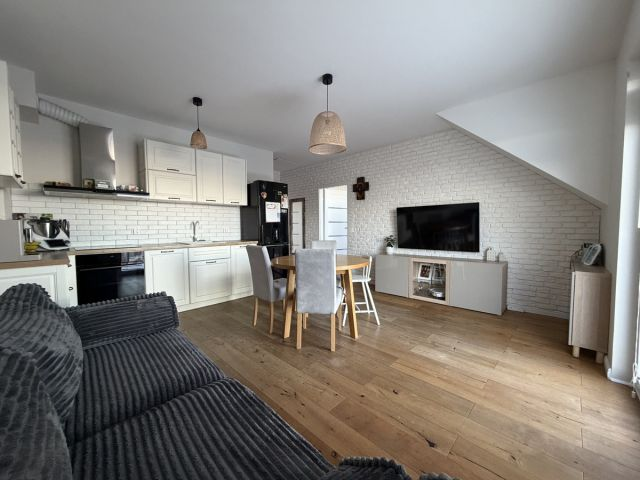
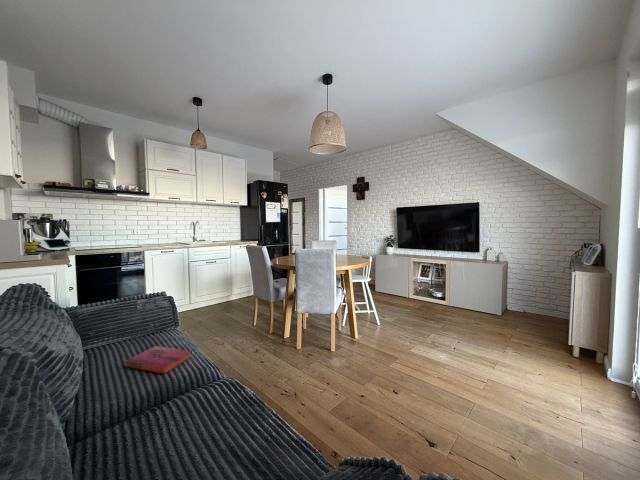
+ hardback book (159, 358)
